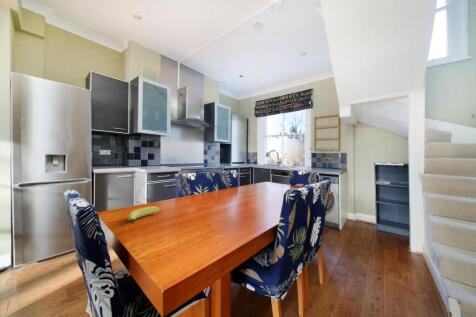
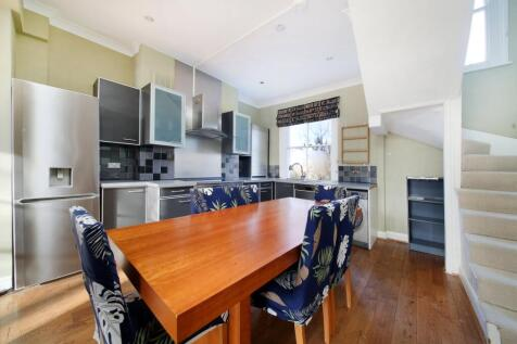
- fruit (144, 213)
